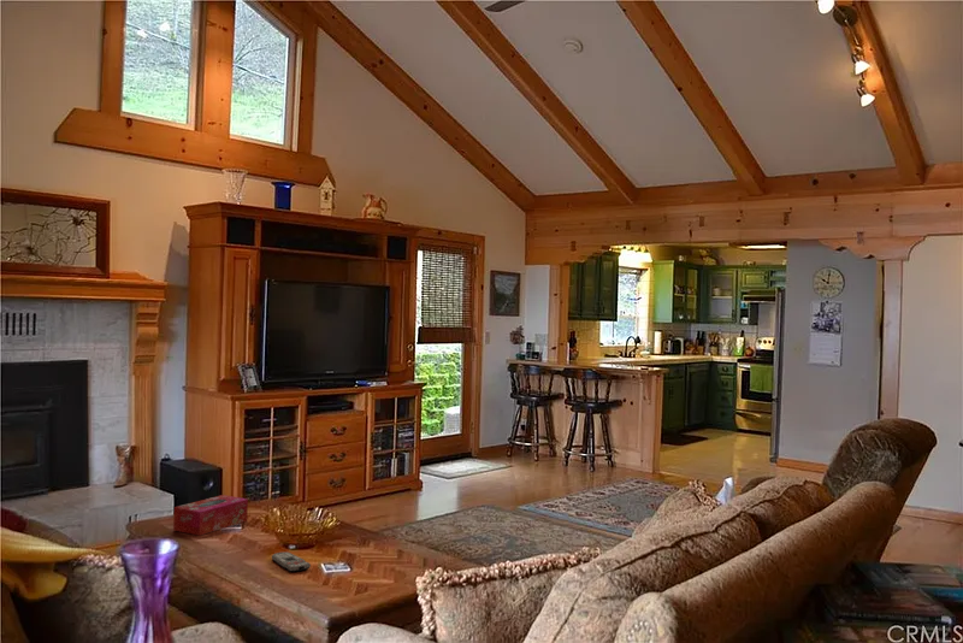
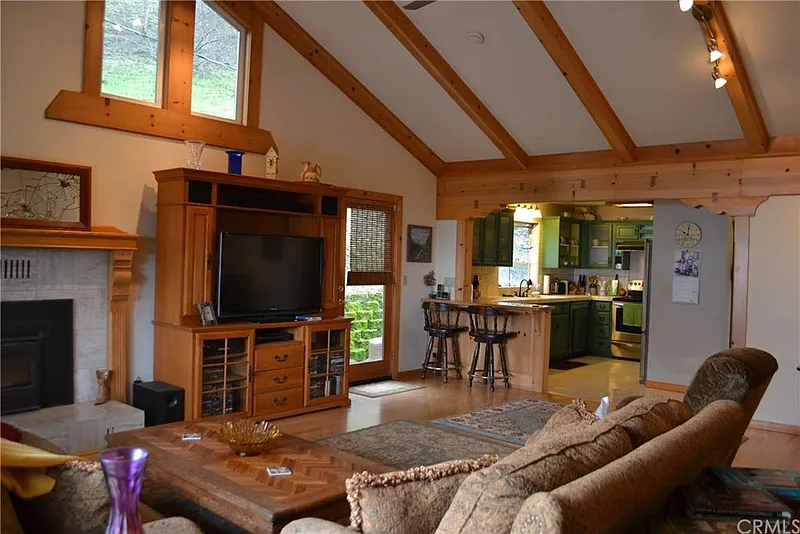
- remote control (289, 561)
- tissue box (211, 514)
